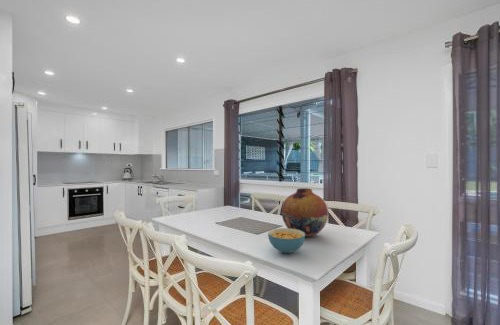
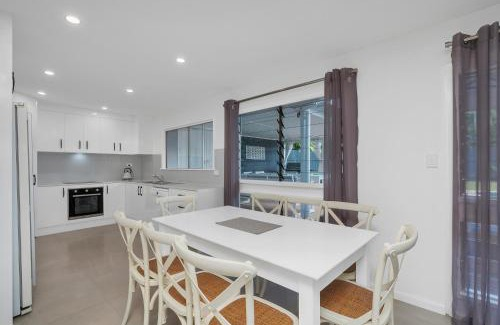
- cereal bowl (286, 242)
- vase (304, 211)
